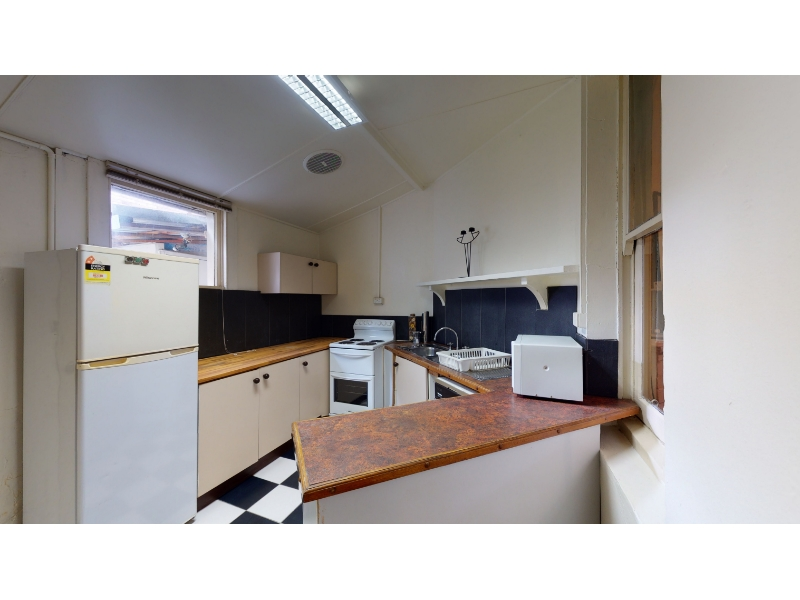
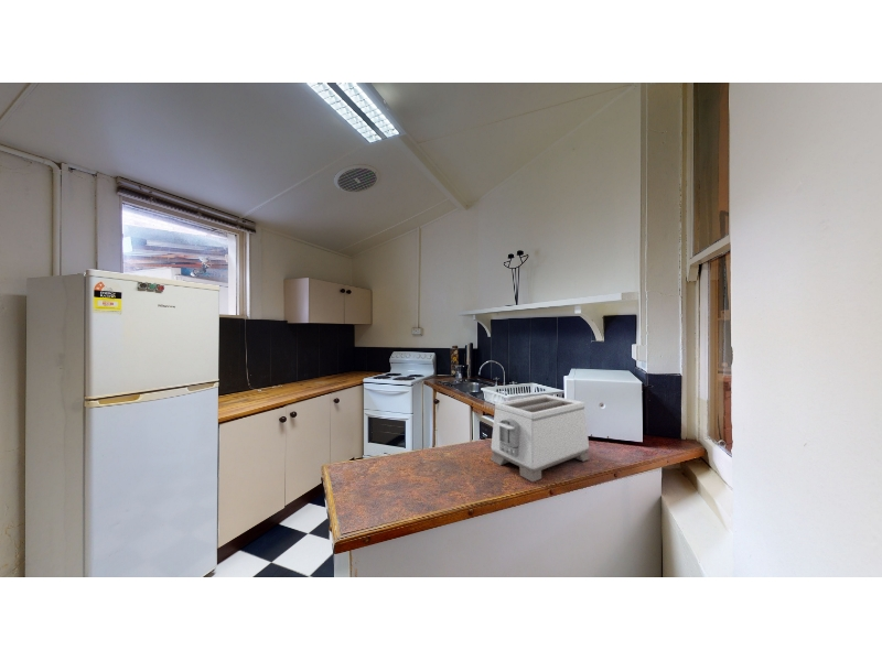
+ toaster (537, 431)
